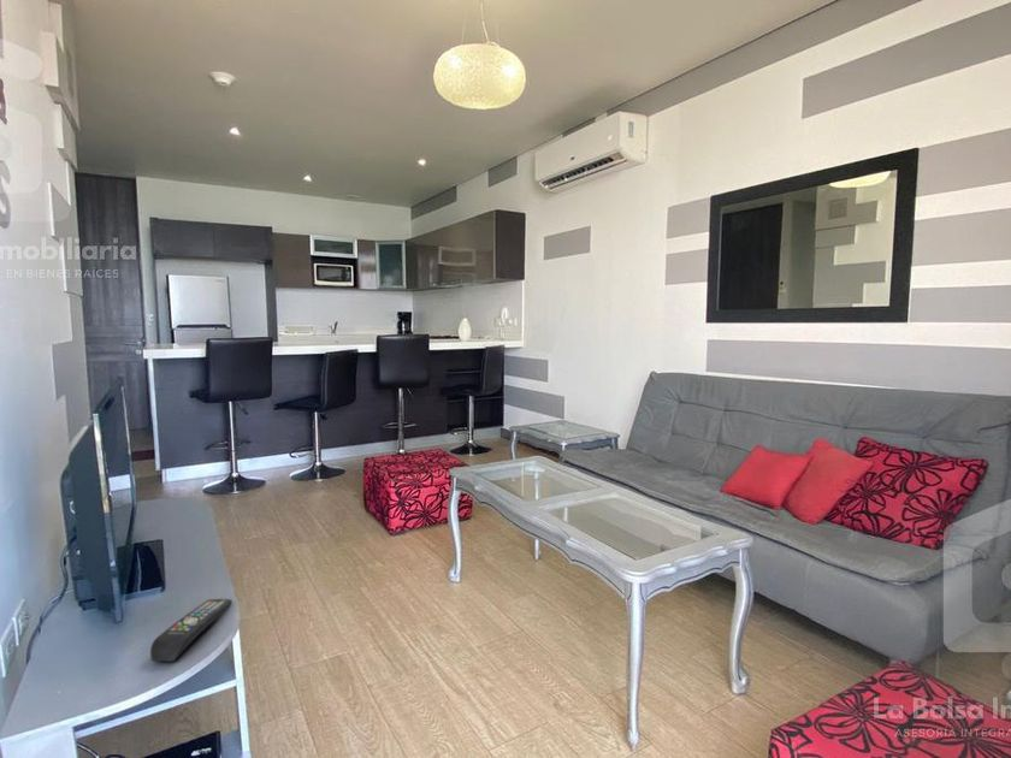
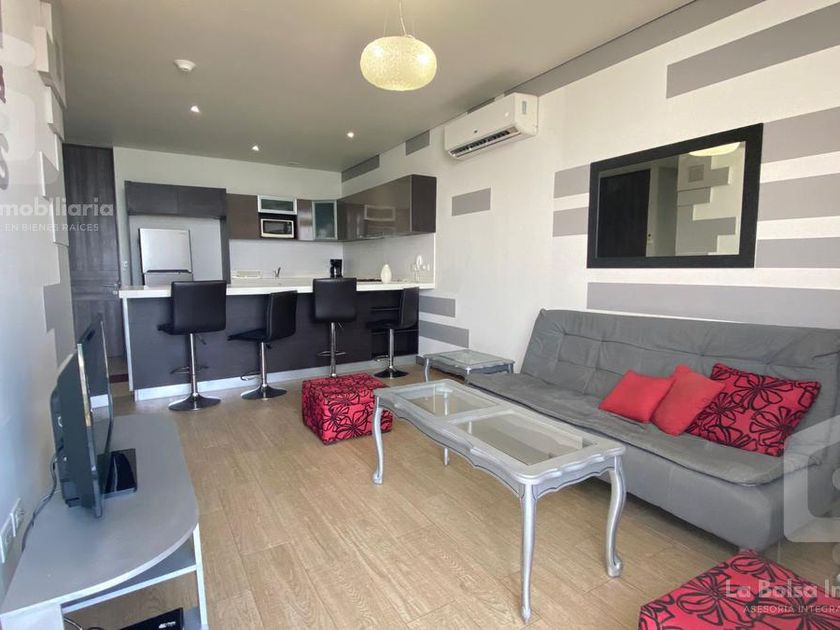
- remote control (194, 623)
